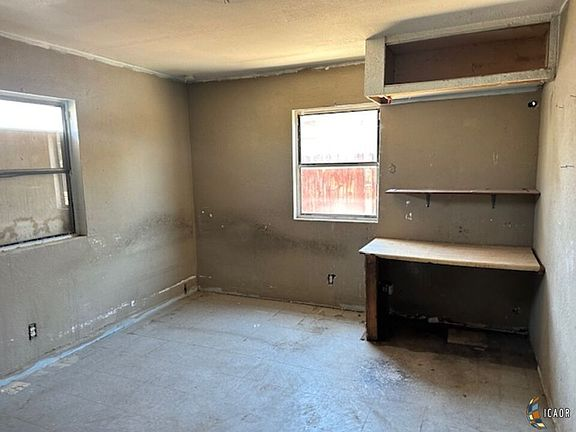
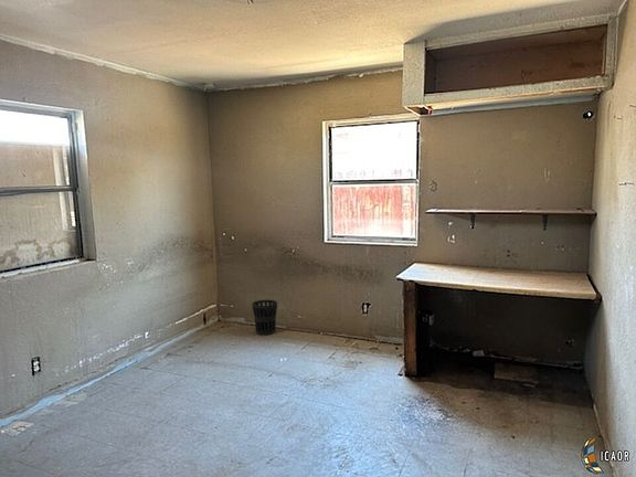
+ wastebasket (265, 317)
